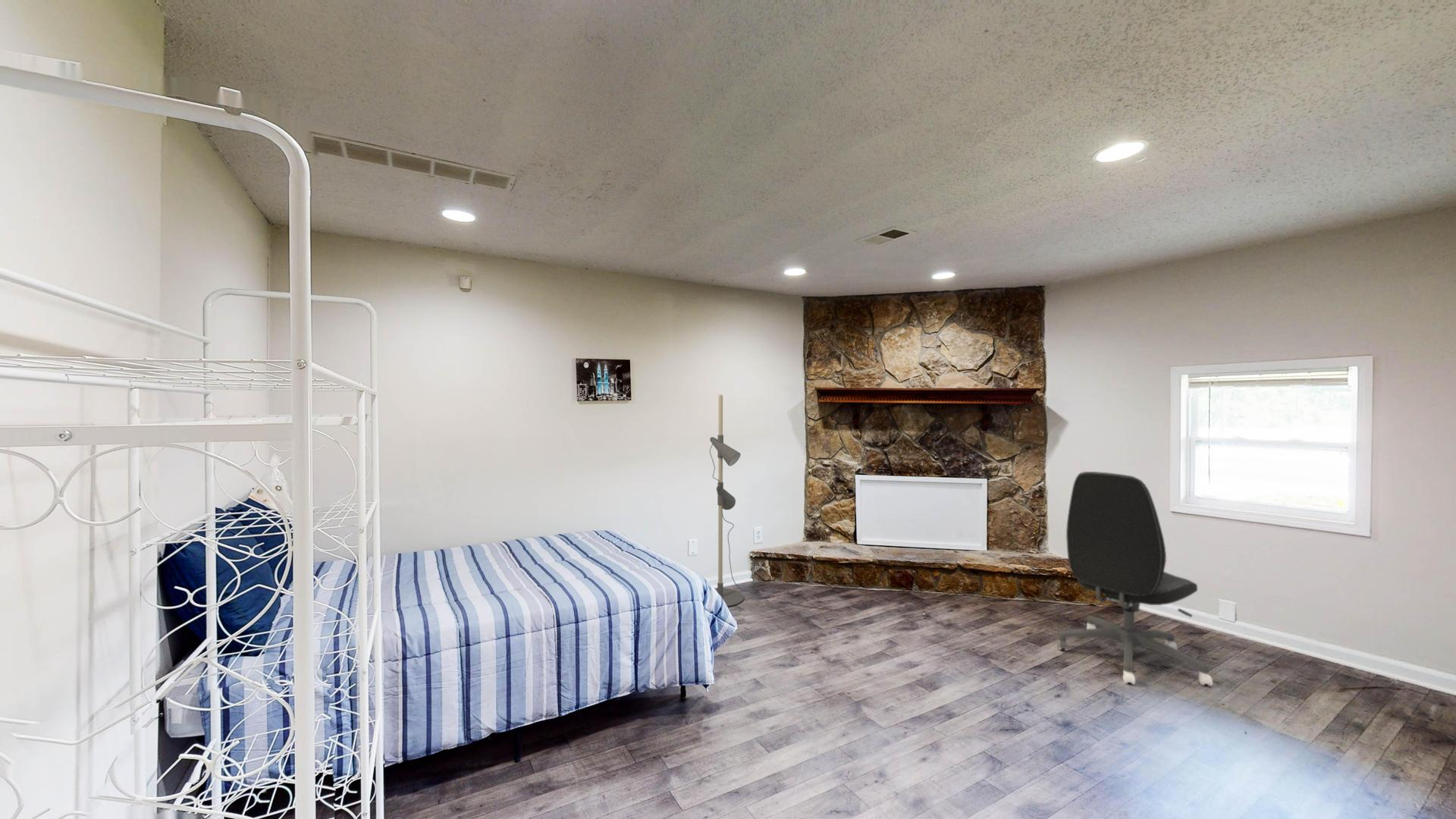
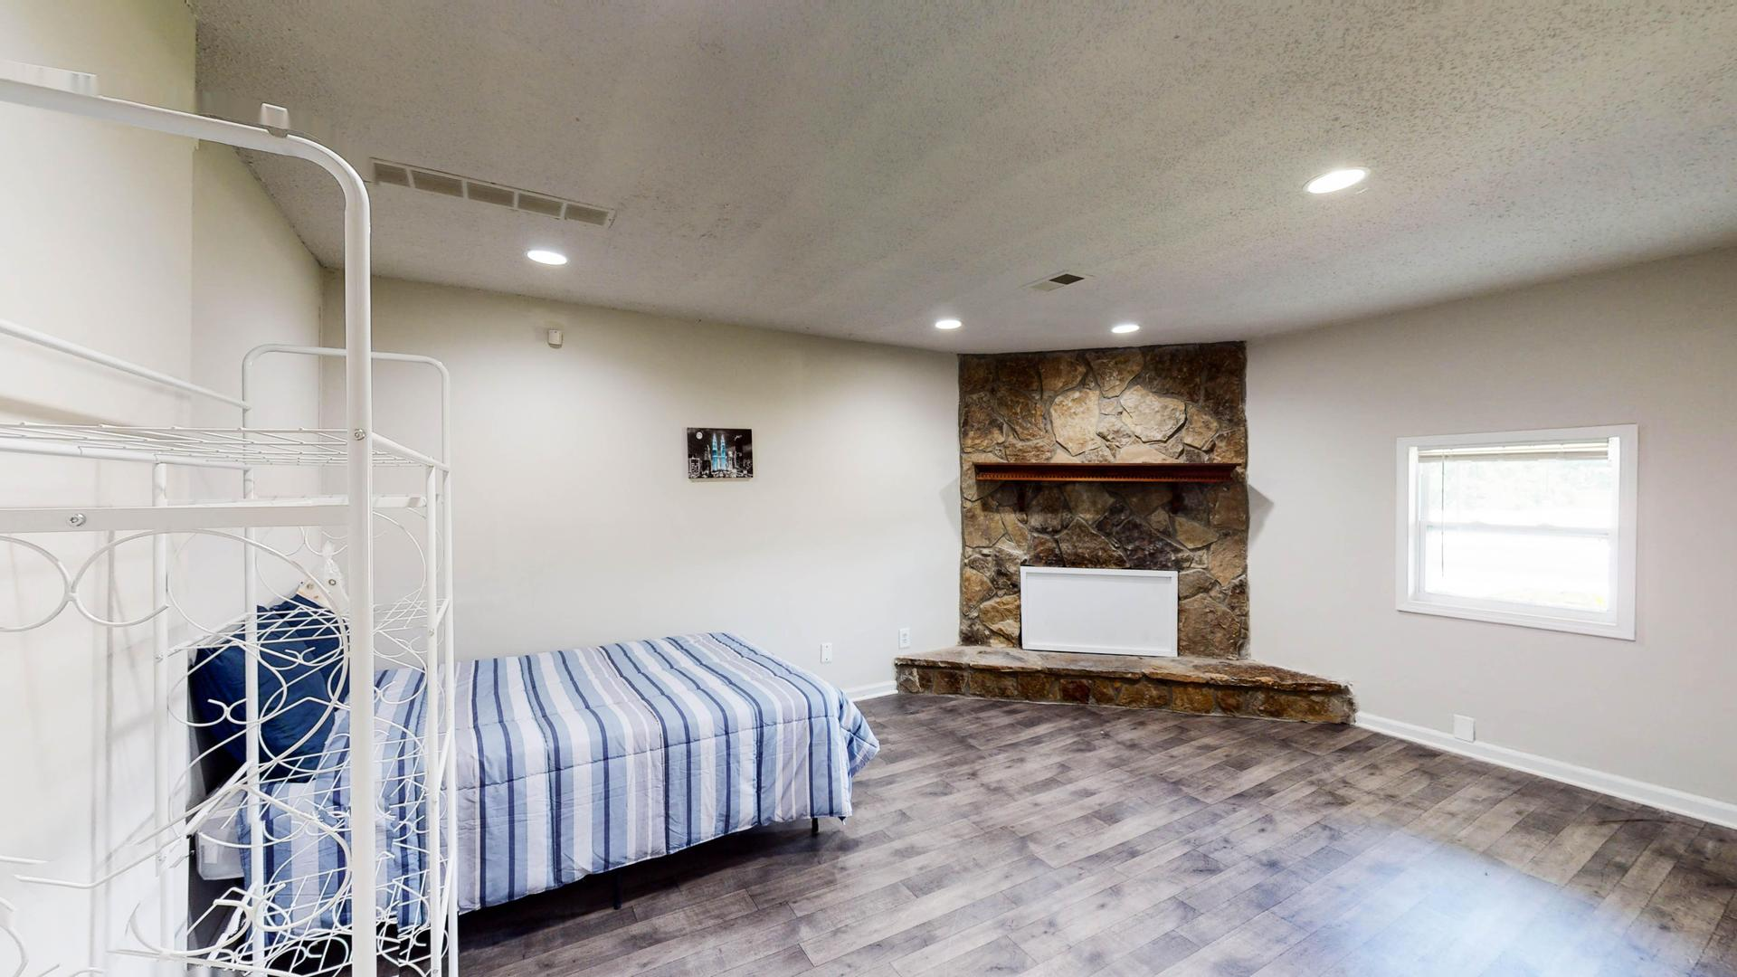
- office chair (1138, 566)
- floor lamp (735, 499)
